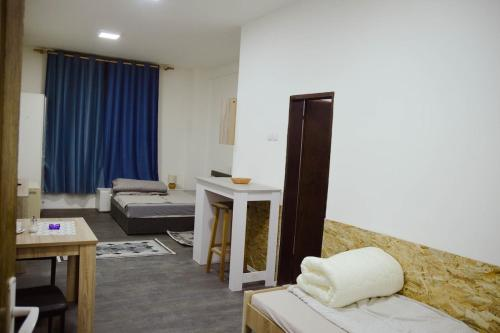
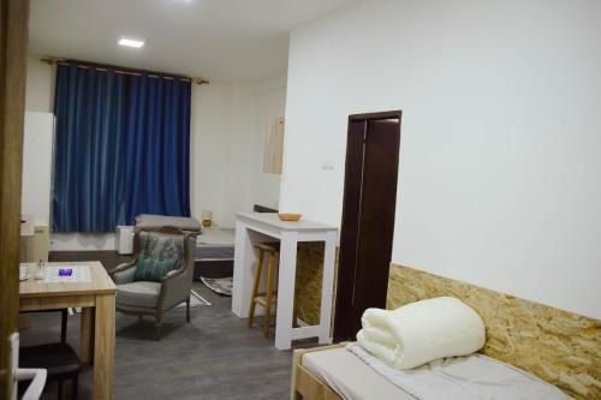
+ armchair (151, 277)
